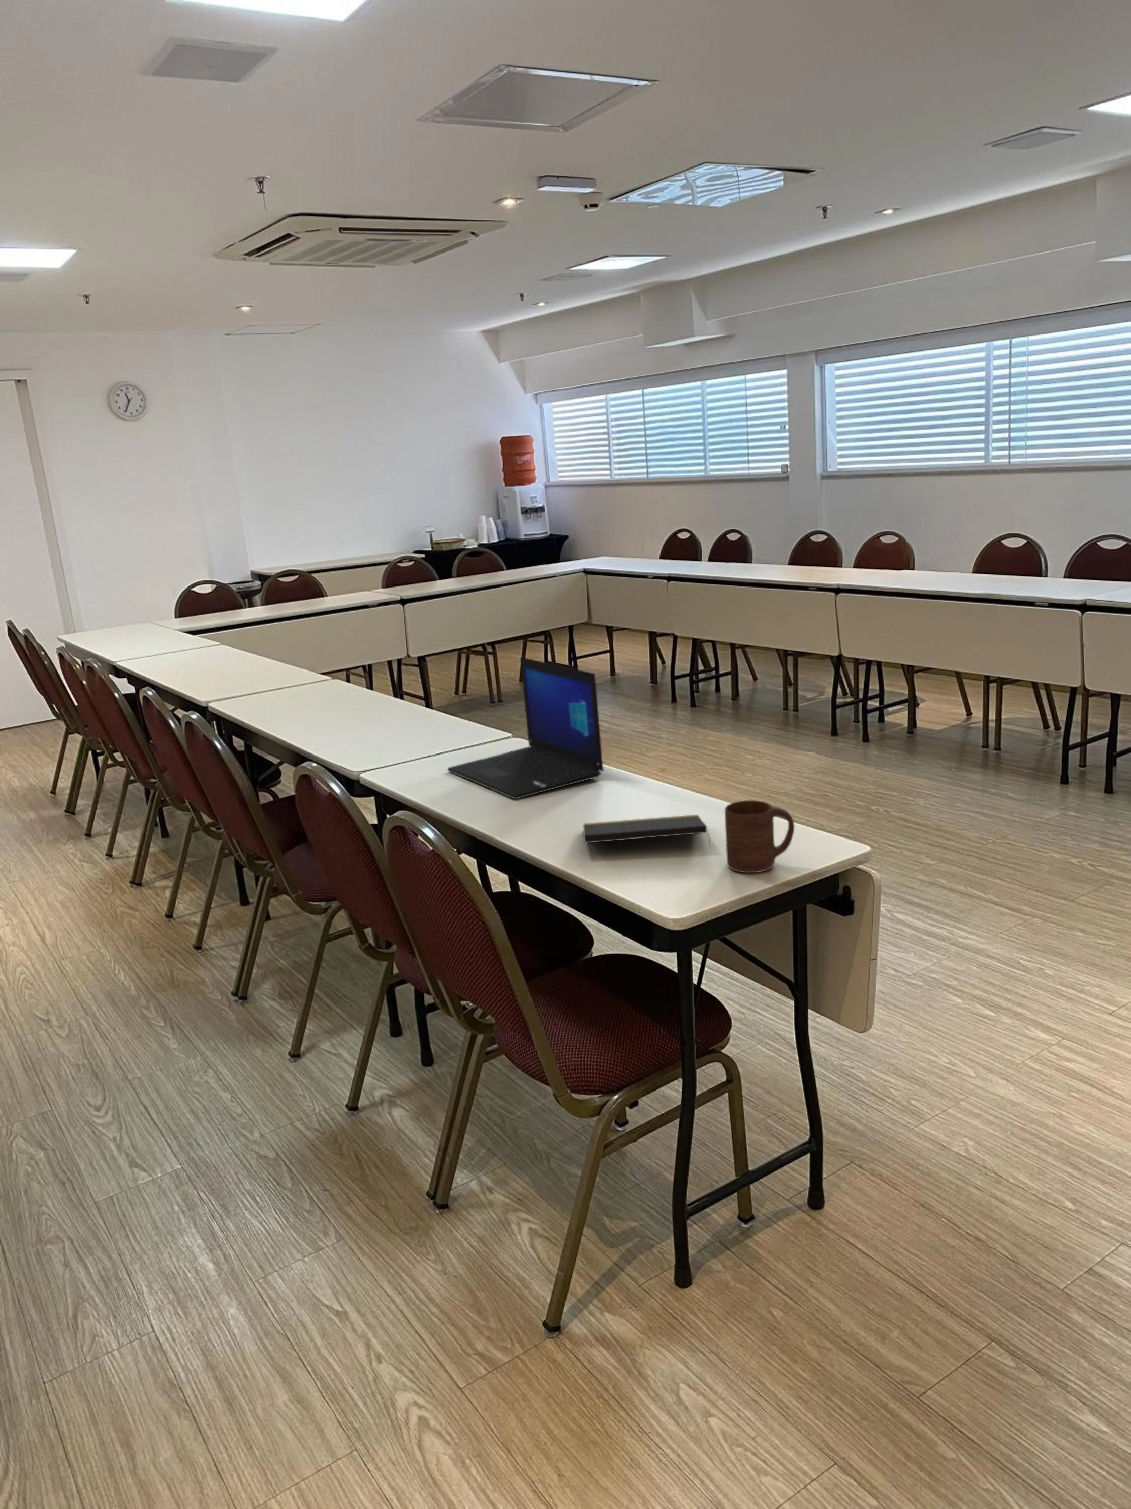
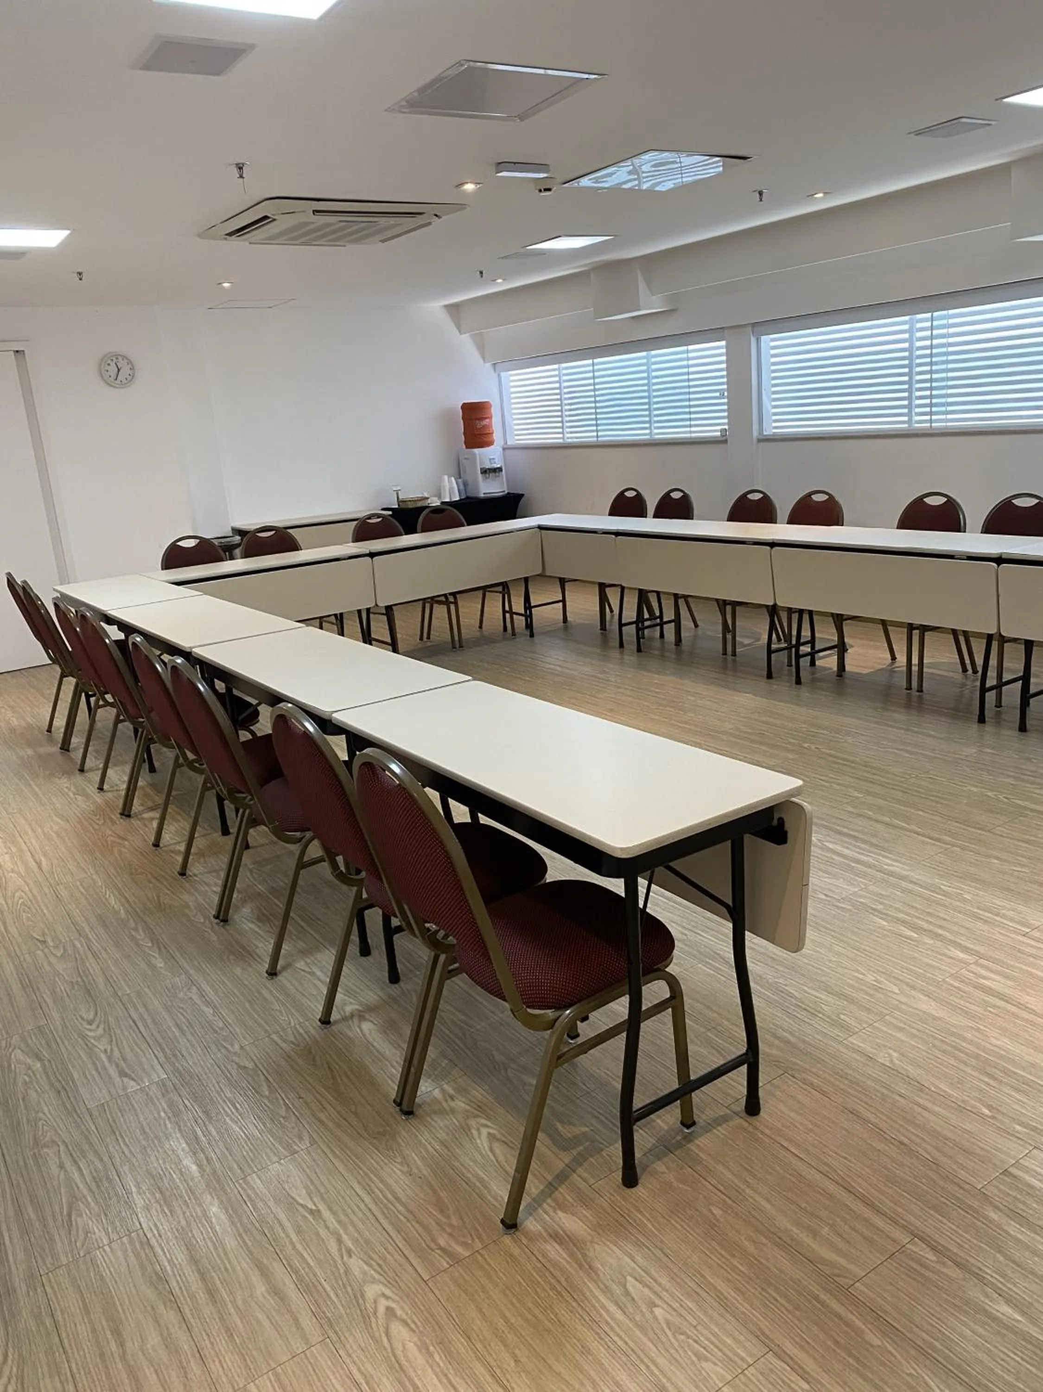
- cup (757, 835)
- notepad (643, 828)
- laptop (526, 722)
